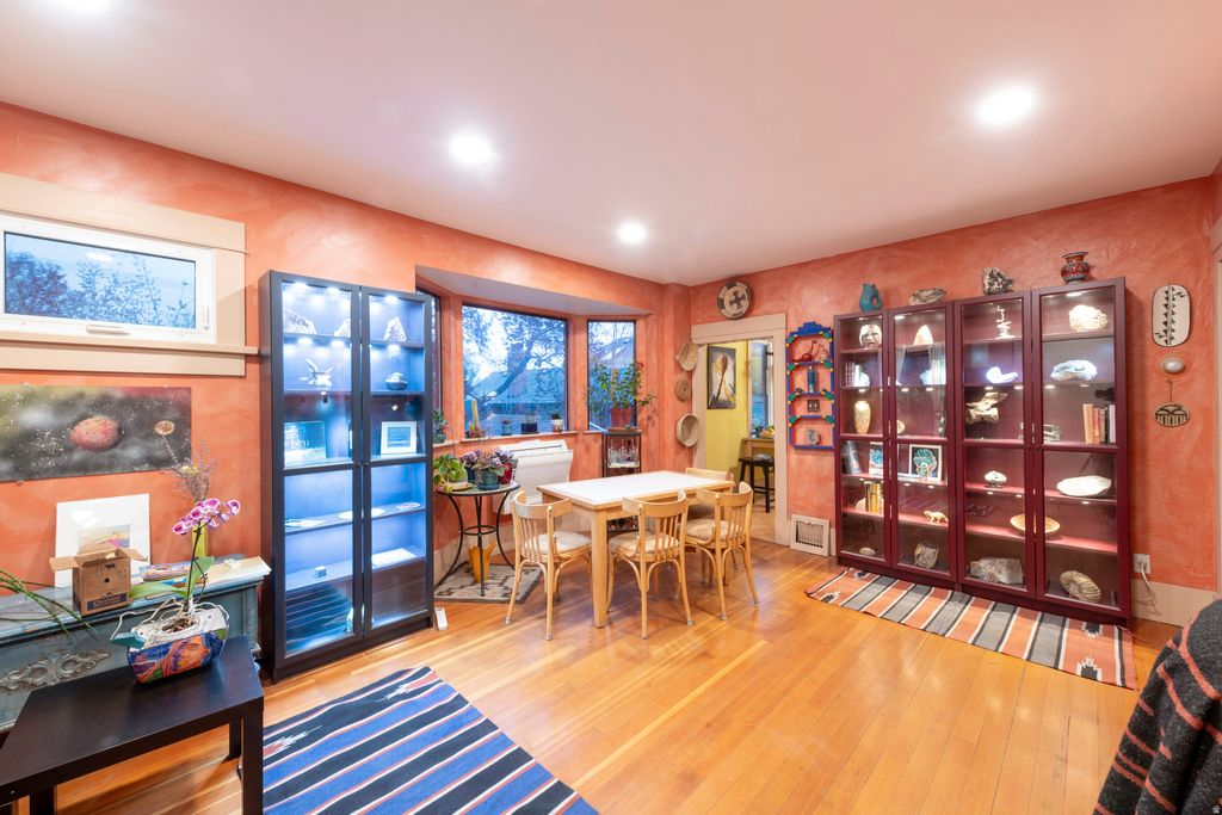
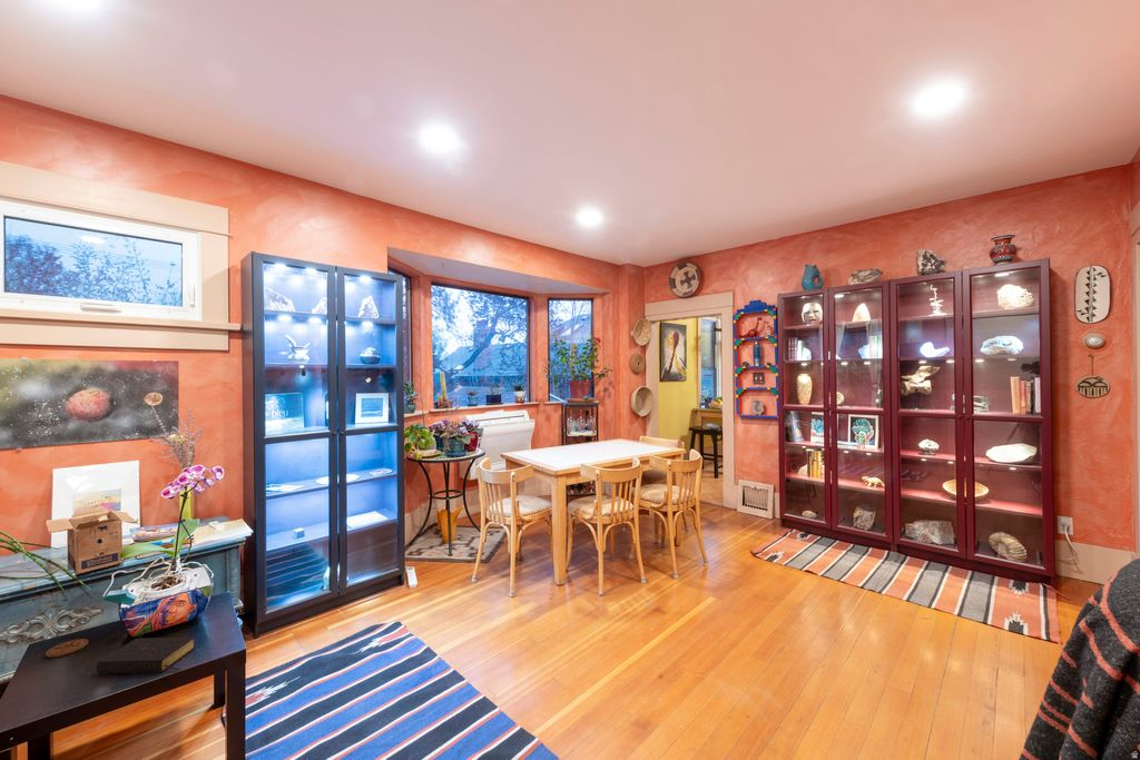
+ bible (155, 654)
+ coaster (67, 648)
